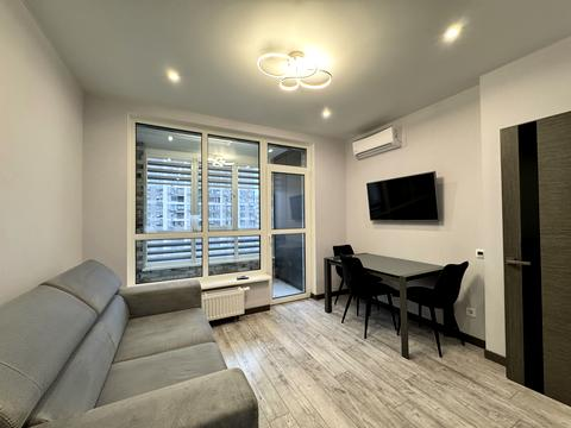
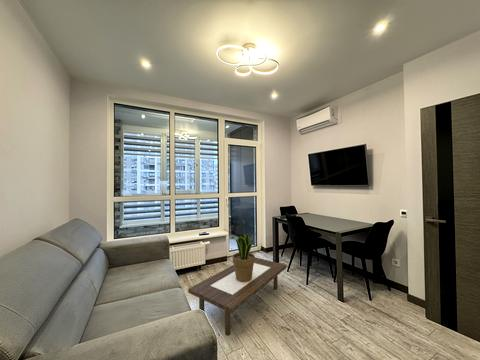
+ potted plant (244, 255)
+ coffee table (243, 288)
